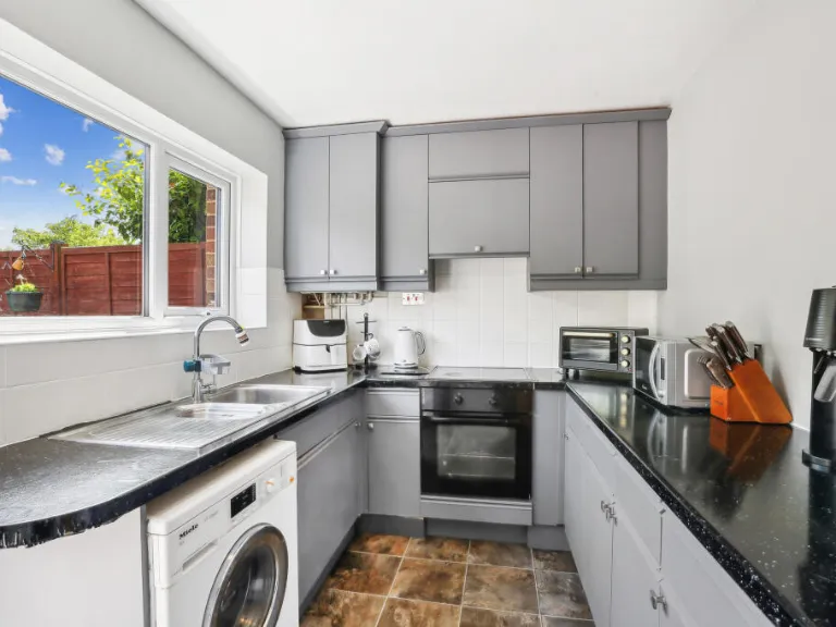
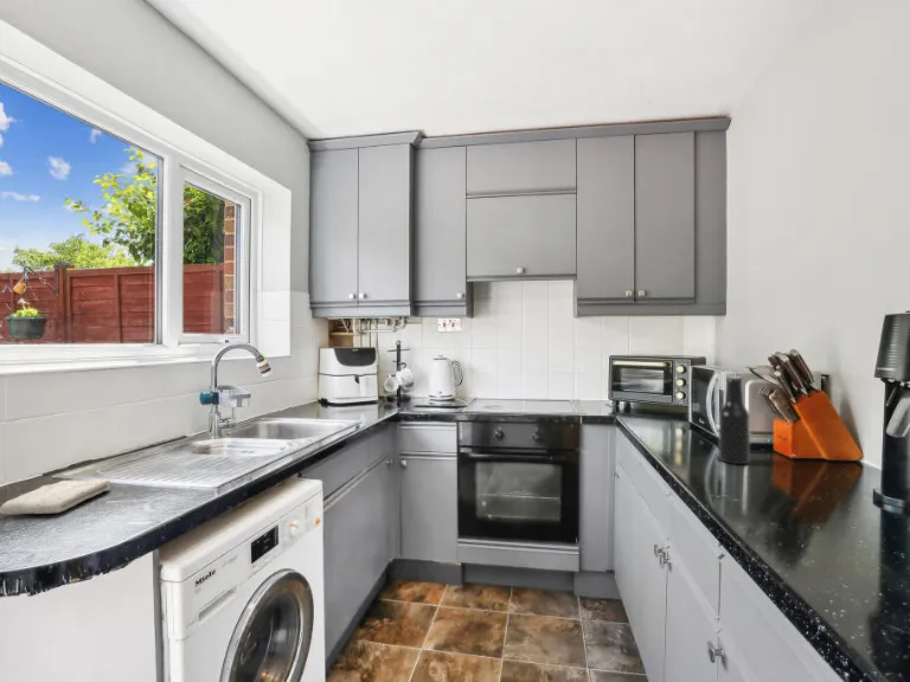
+ washcloth (60, 495)
+ beer bottle (733, 419)
